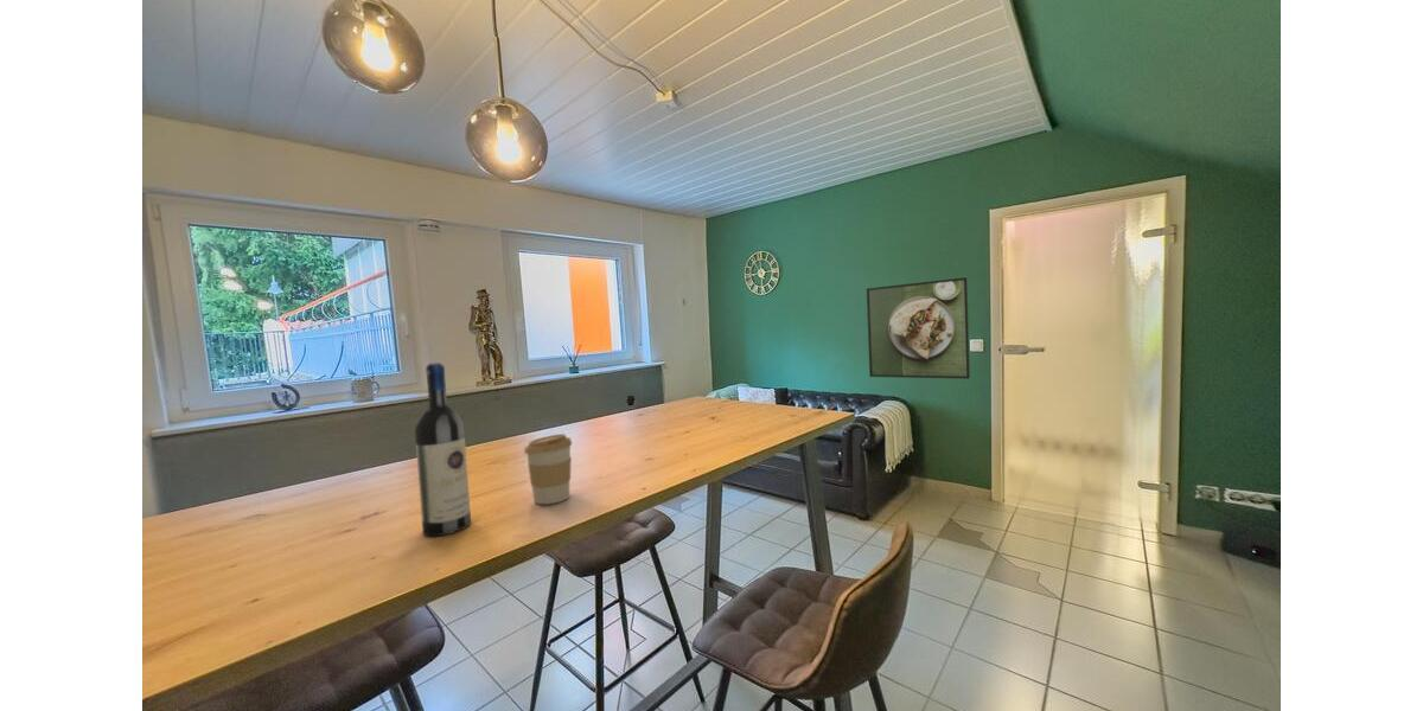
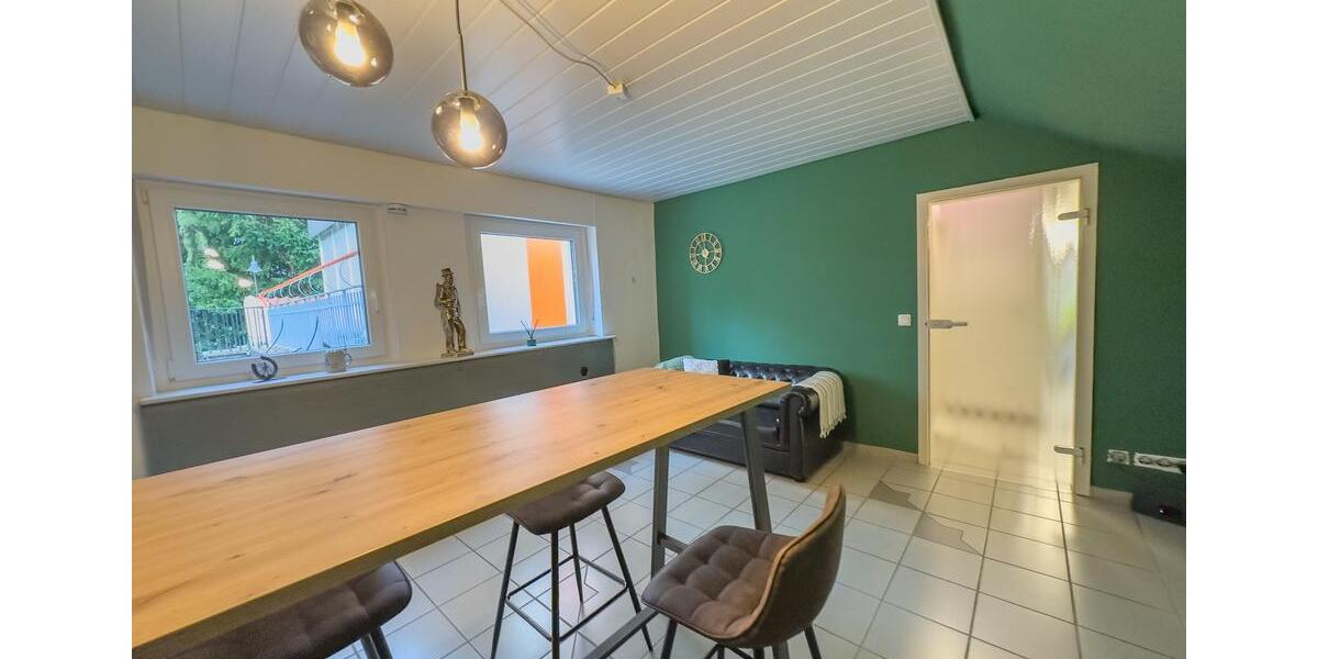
- wine bottle (441, 446)
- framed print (914, 331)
- coffee cup (549, 467)
